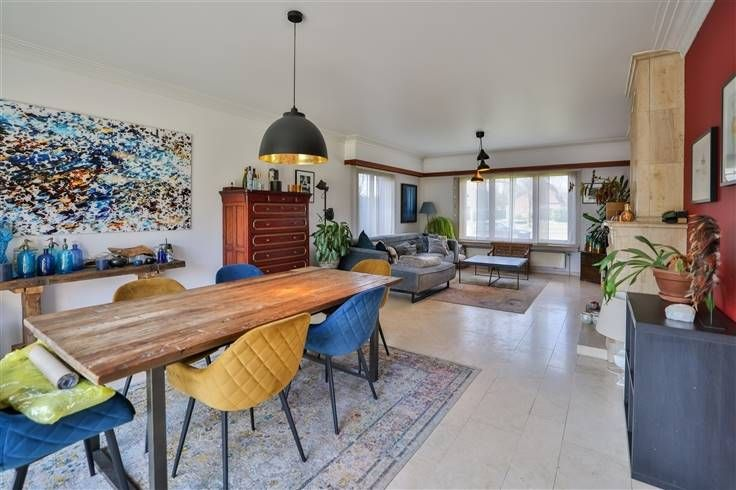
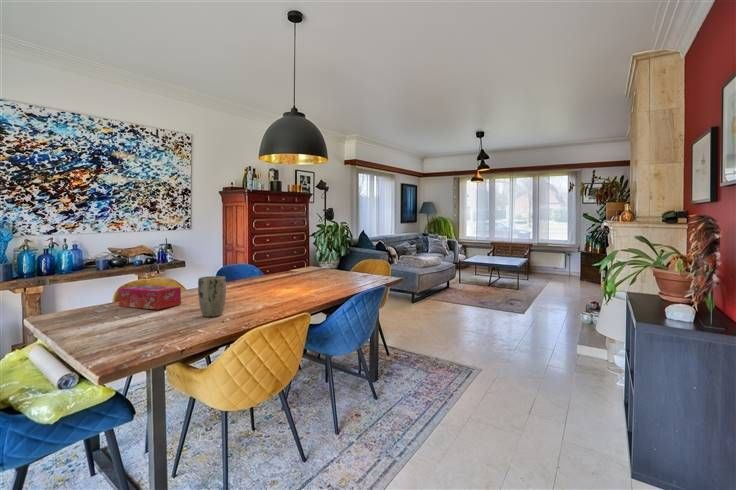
+ plant pot (212, 296)
+ tissue box (150, 296)
